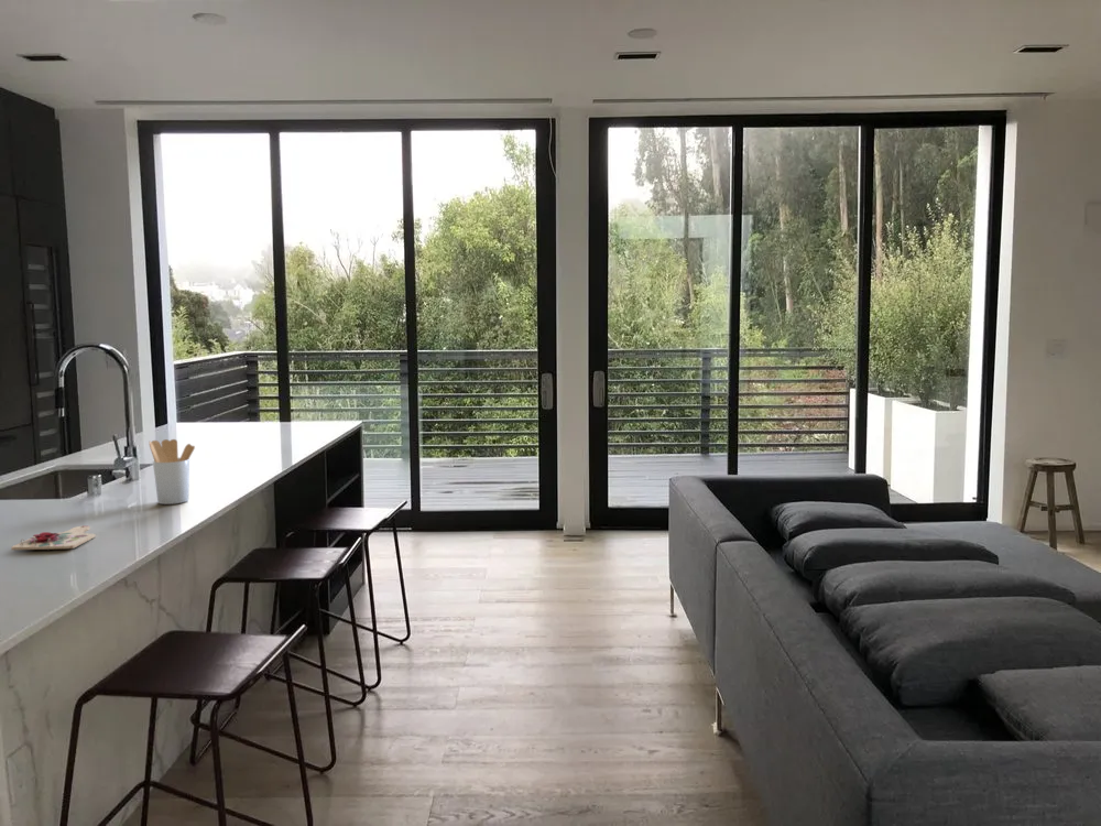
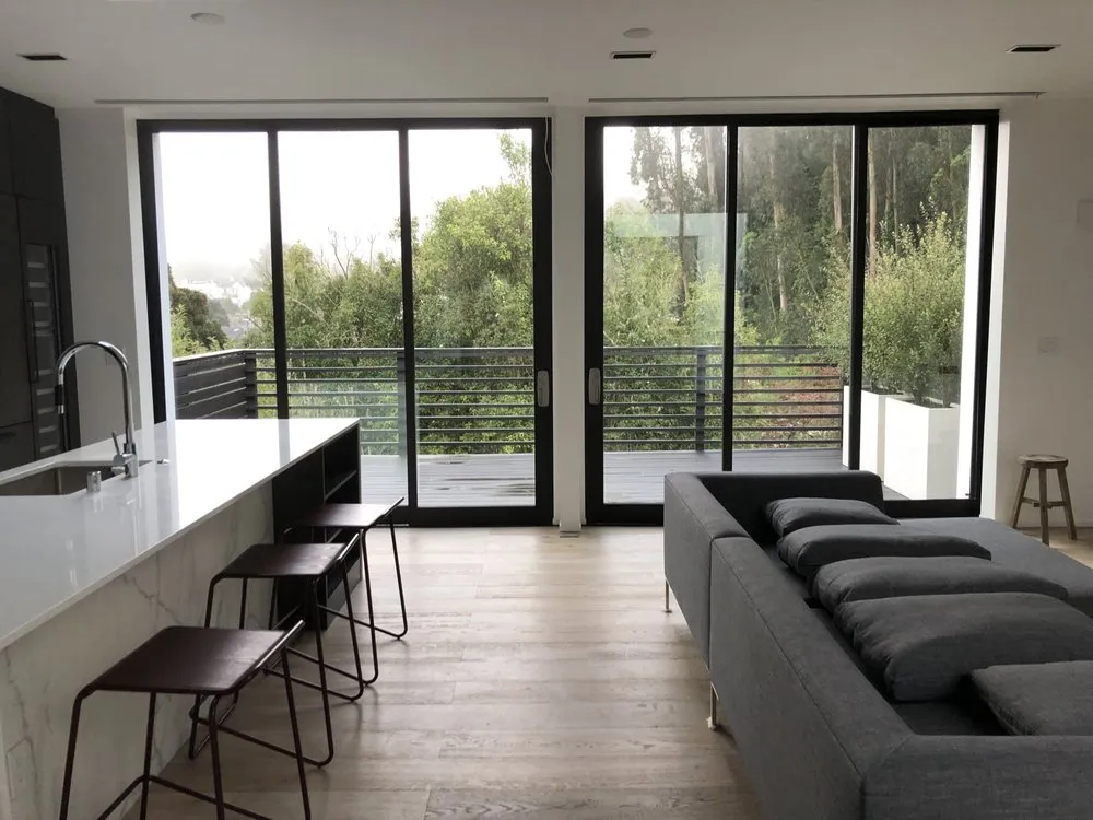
- utensil holder (170, 469)
- cutting board (64, 533)
